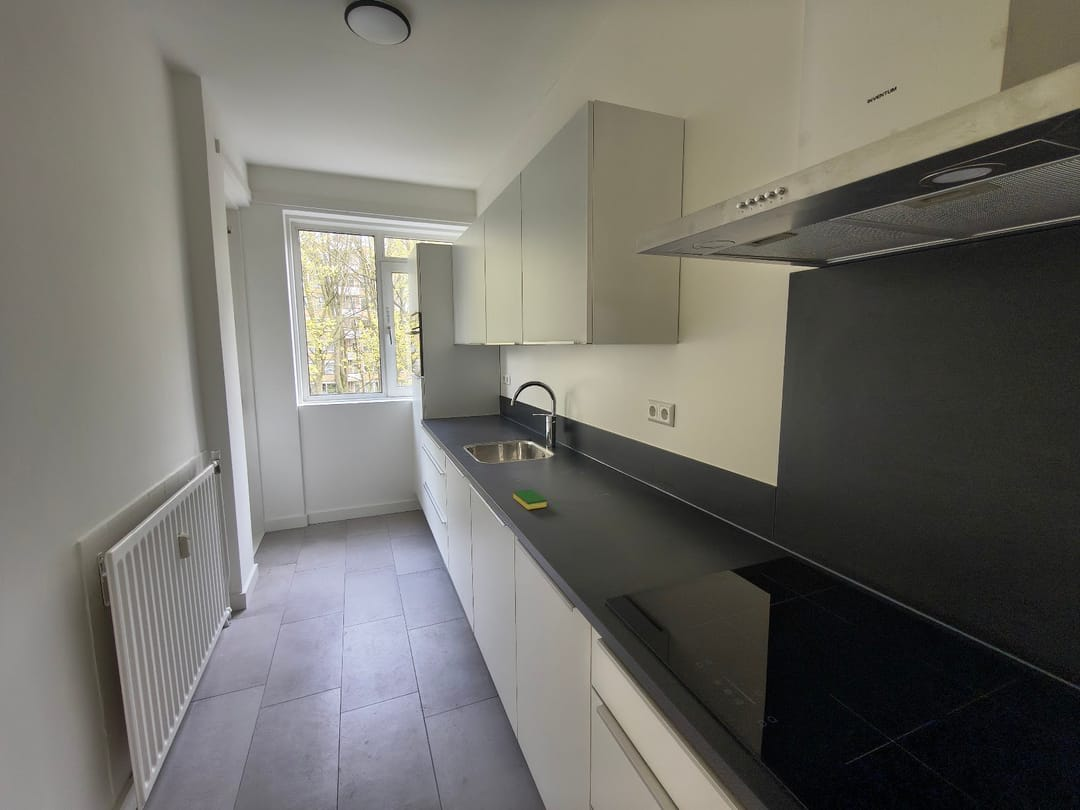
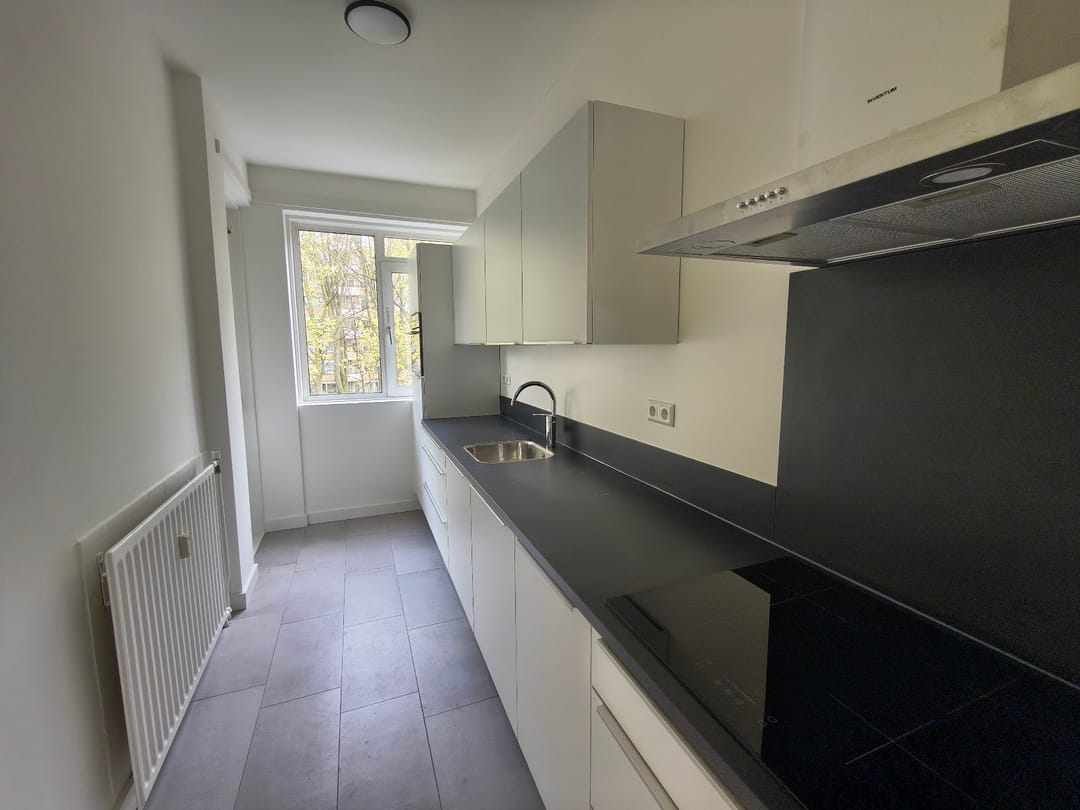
- dish sponge (529, 498)
